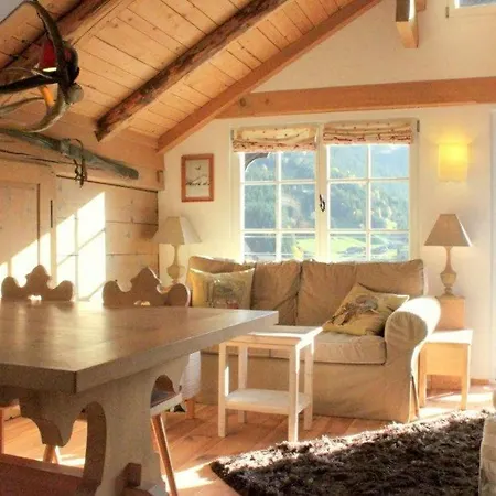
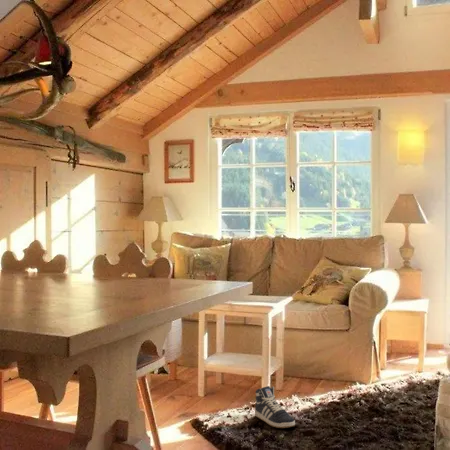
+ sneaker (273, 405)
